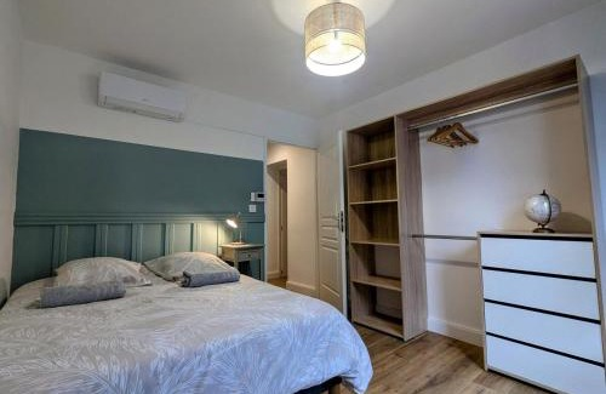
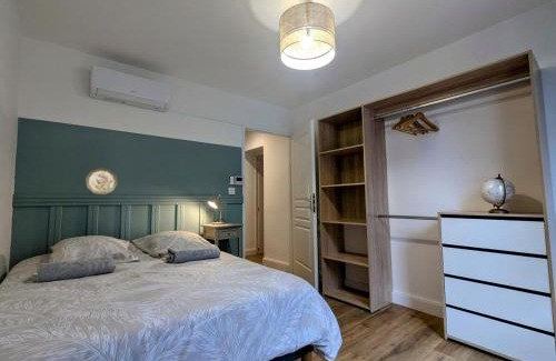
+ decorative plate (101, 181)
